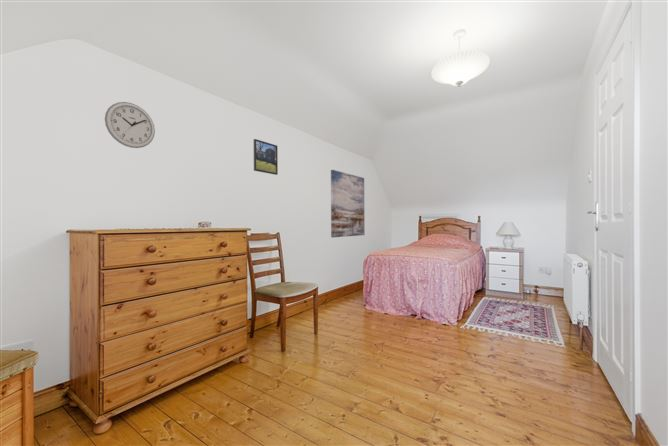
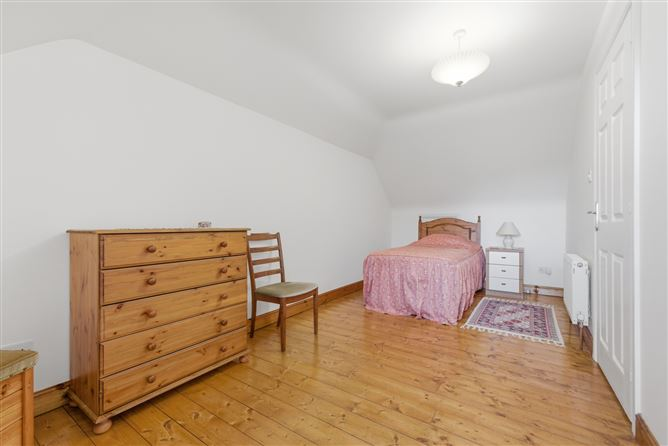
- wall clock (131, 125)
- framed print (266, 157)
- wall art (349, 205)
